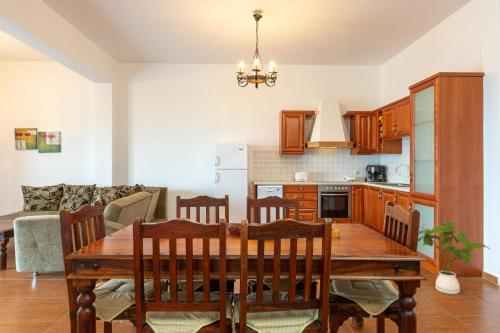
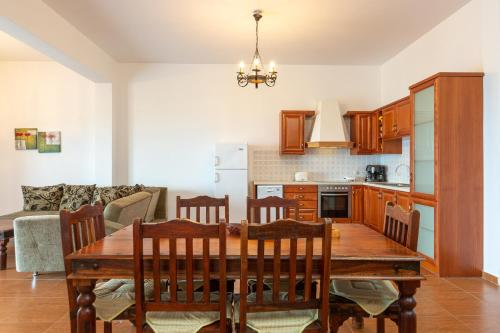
- house plant (452, 259)
